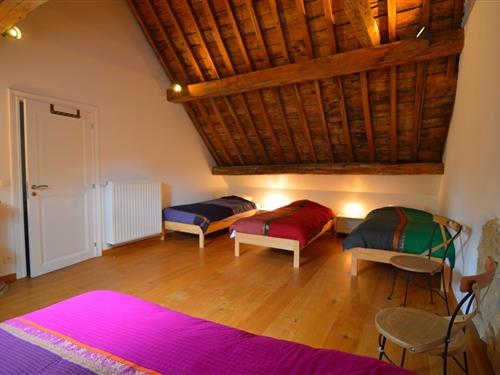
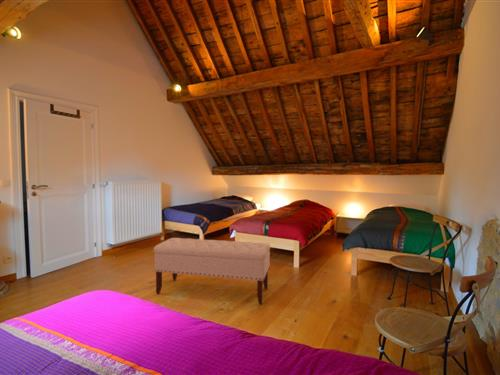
+ bench (213, 267)
